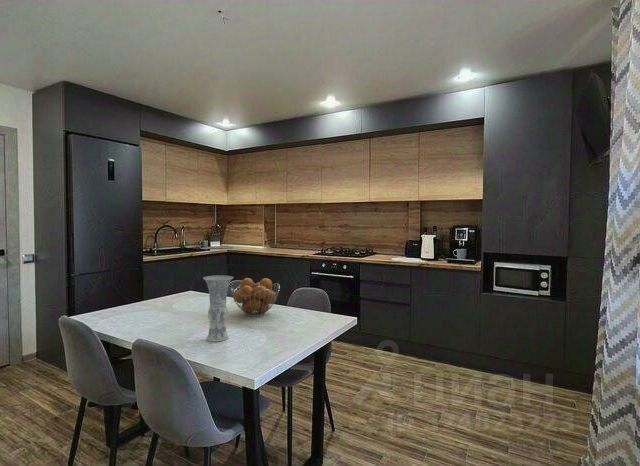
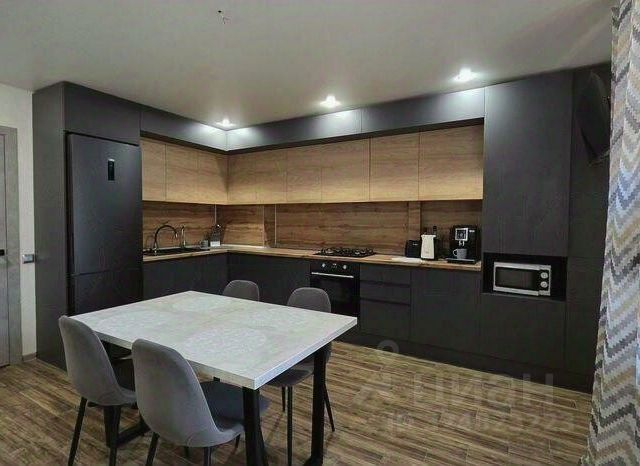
- fruit basket (255, 296)
- vase (218, 307)
